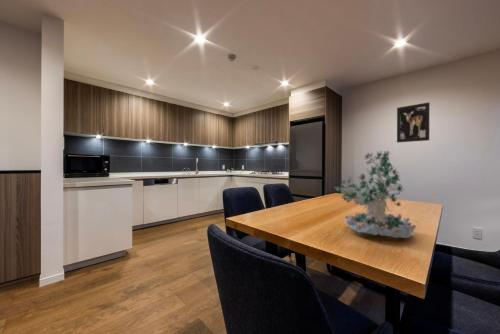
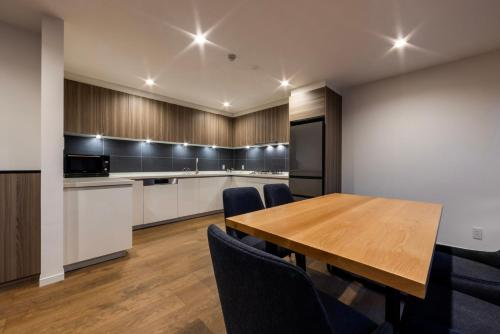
- wall art (412, 123)
- plant (375, 191)
